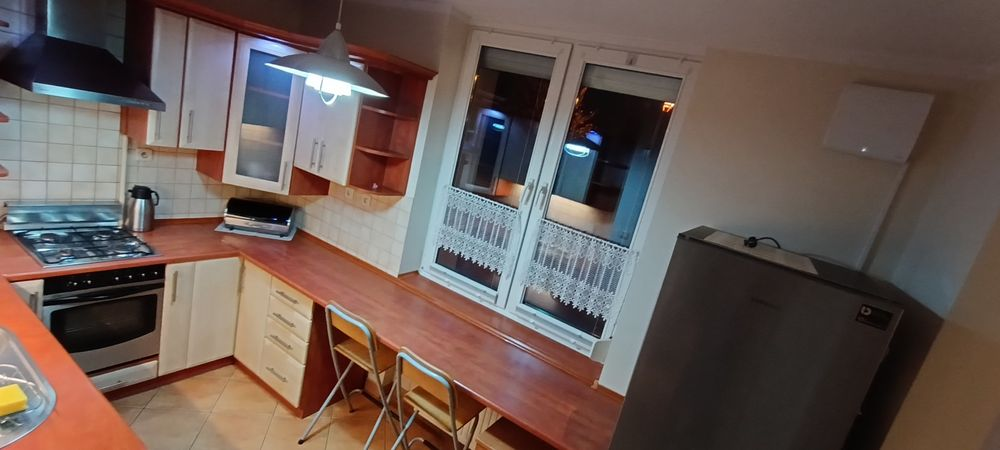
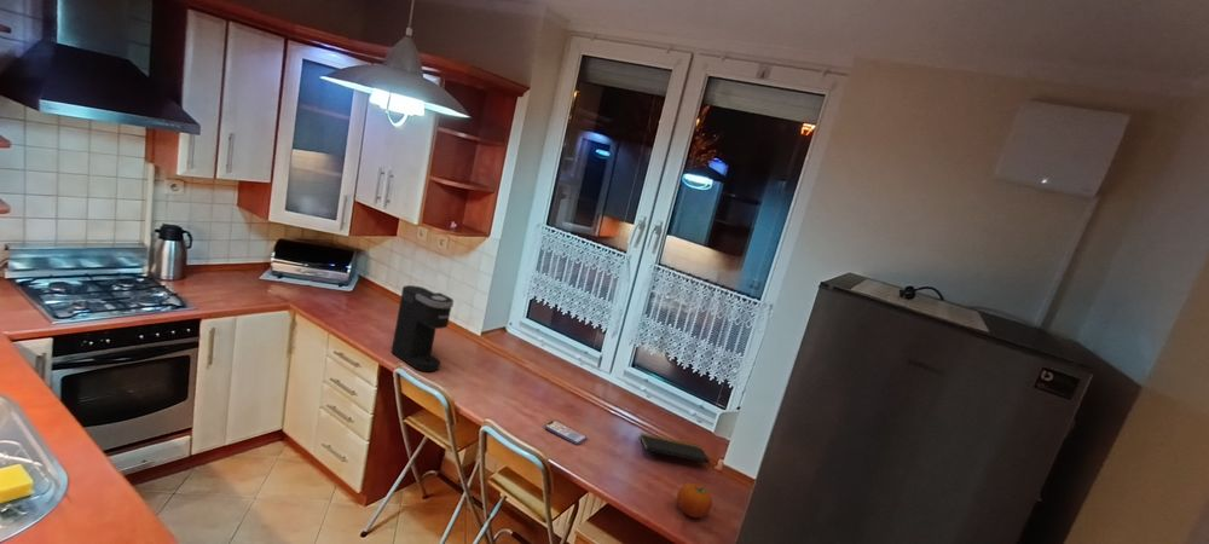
+ coffee maker (421, 326)
+ fruit (694, 499)
+ notepad (672, 447)
+ smartphone (565, 432)
